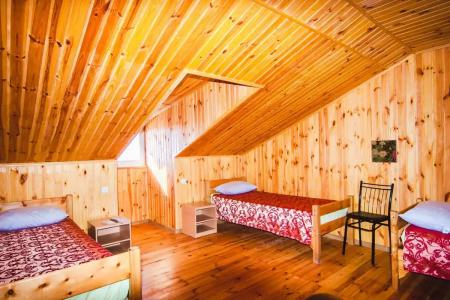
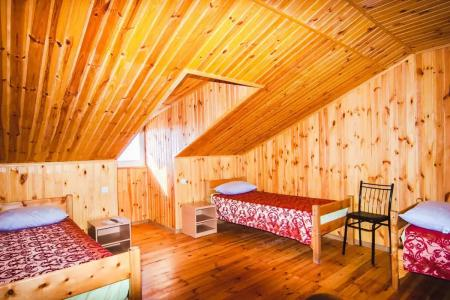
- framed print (384, 151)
